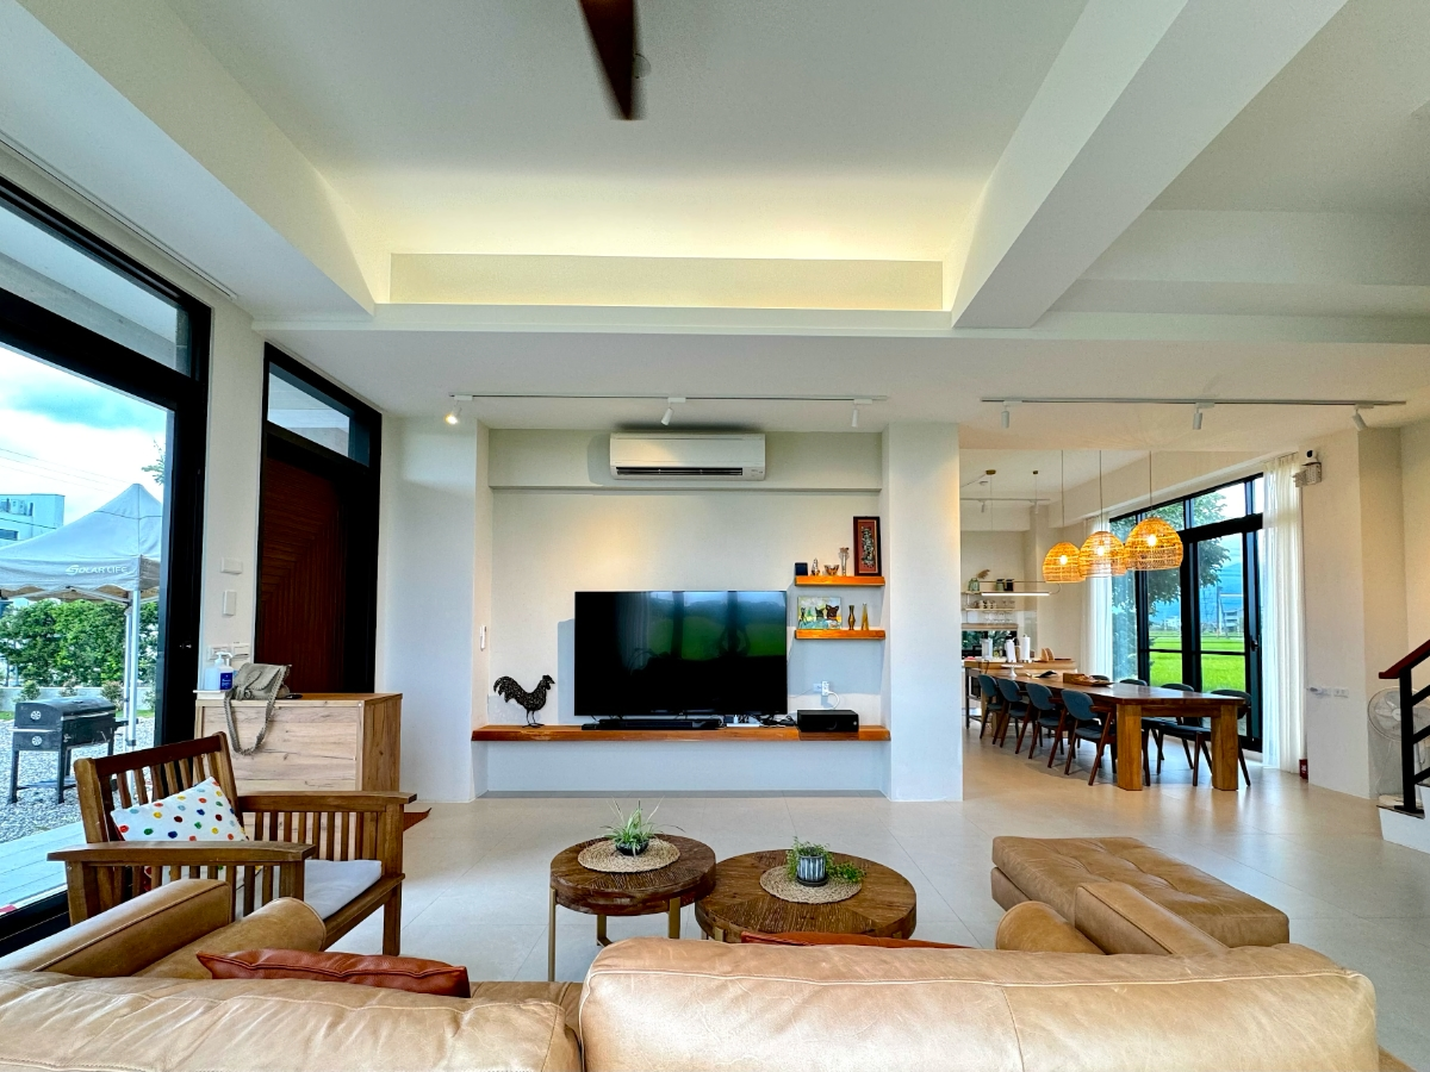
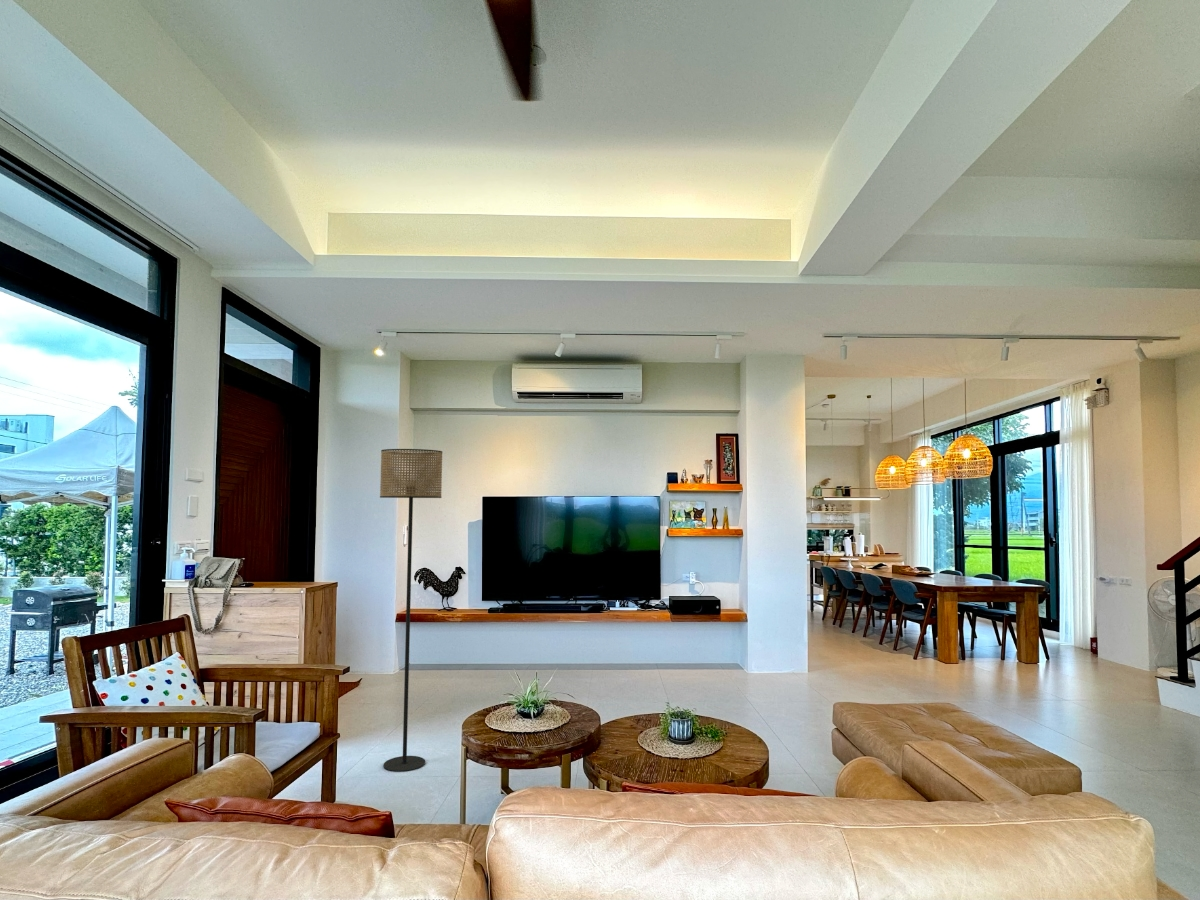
+ floor lamp (408, 605)
